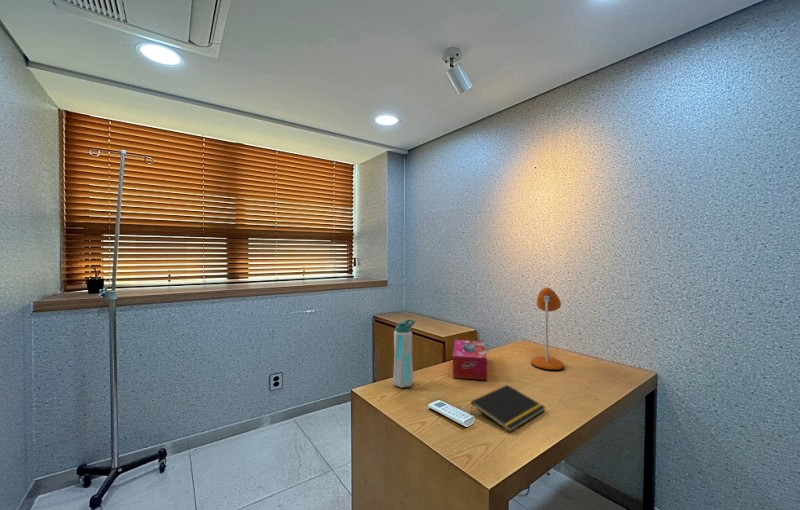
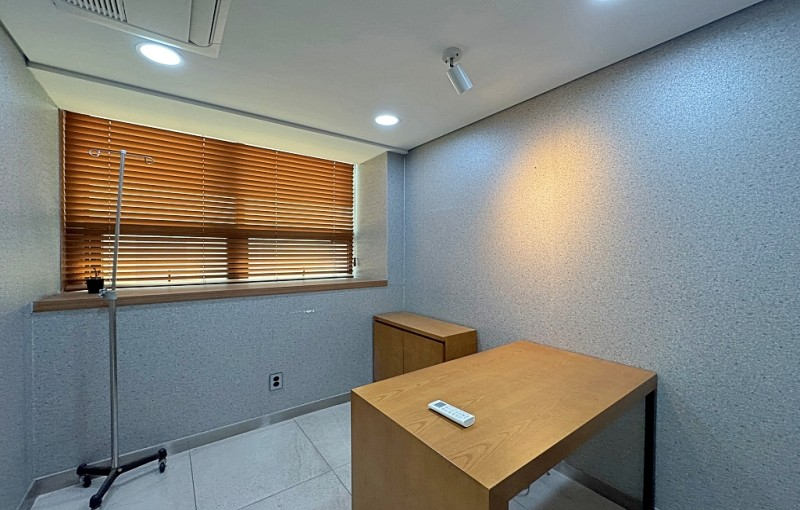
- notepad (508, 405)
- water bottle (404, 352)
- tissue box (469, 357)
- desk lamp (547, 325)
